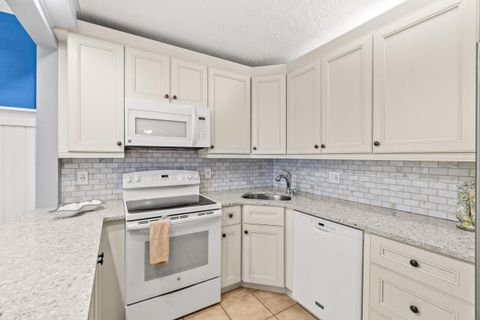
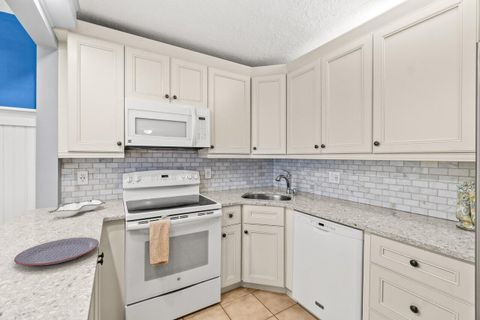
+ plate (60, 251)
